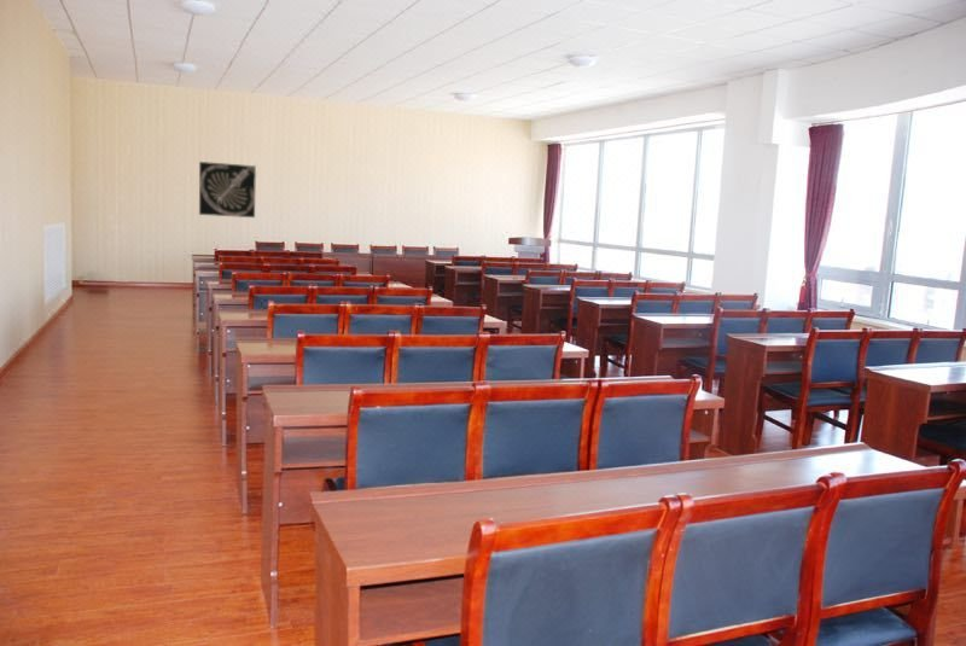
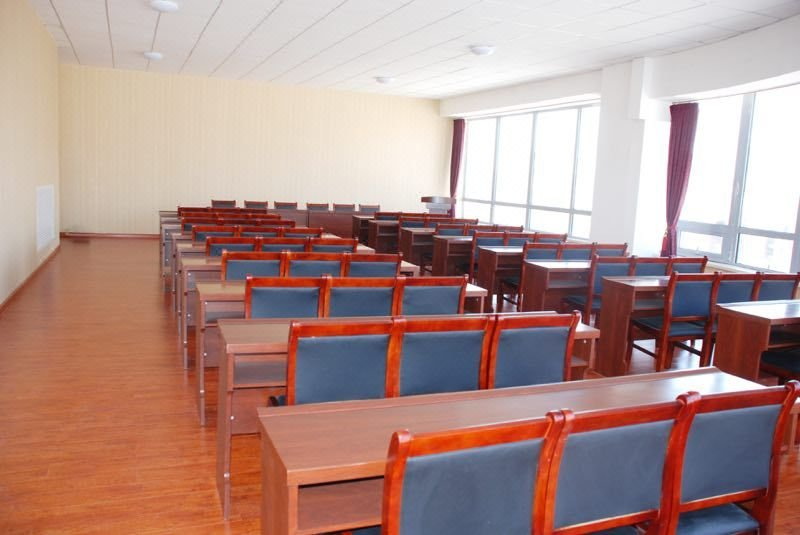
- map (227, 190)
